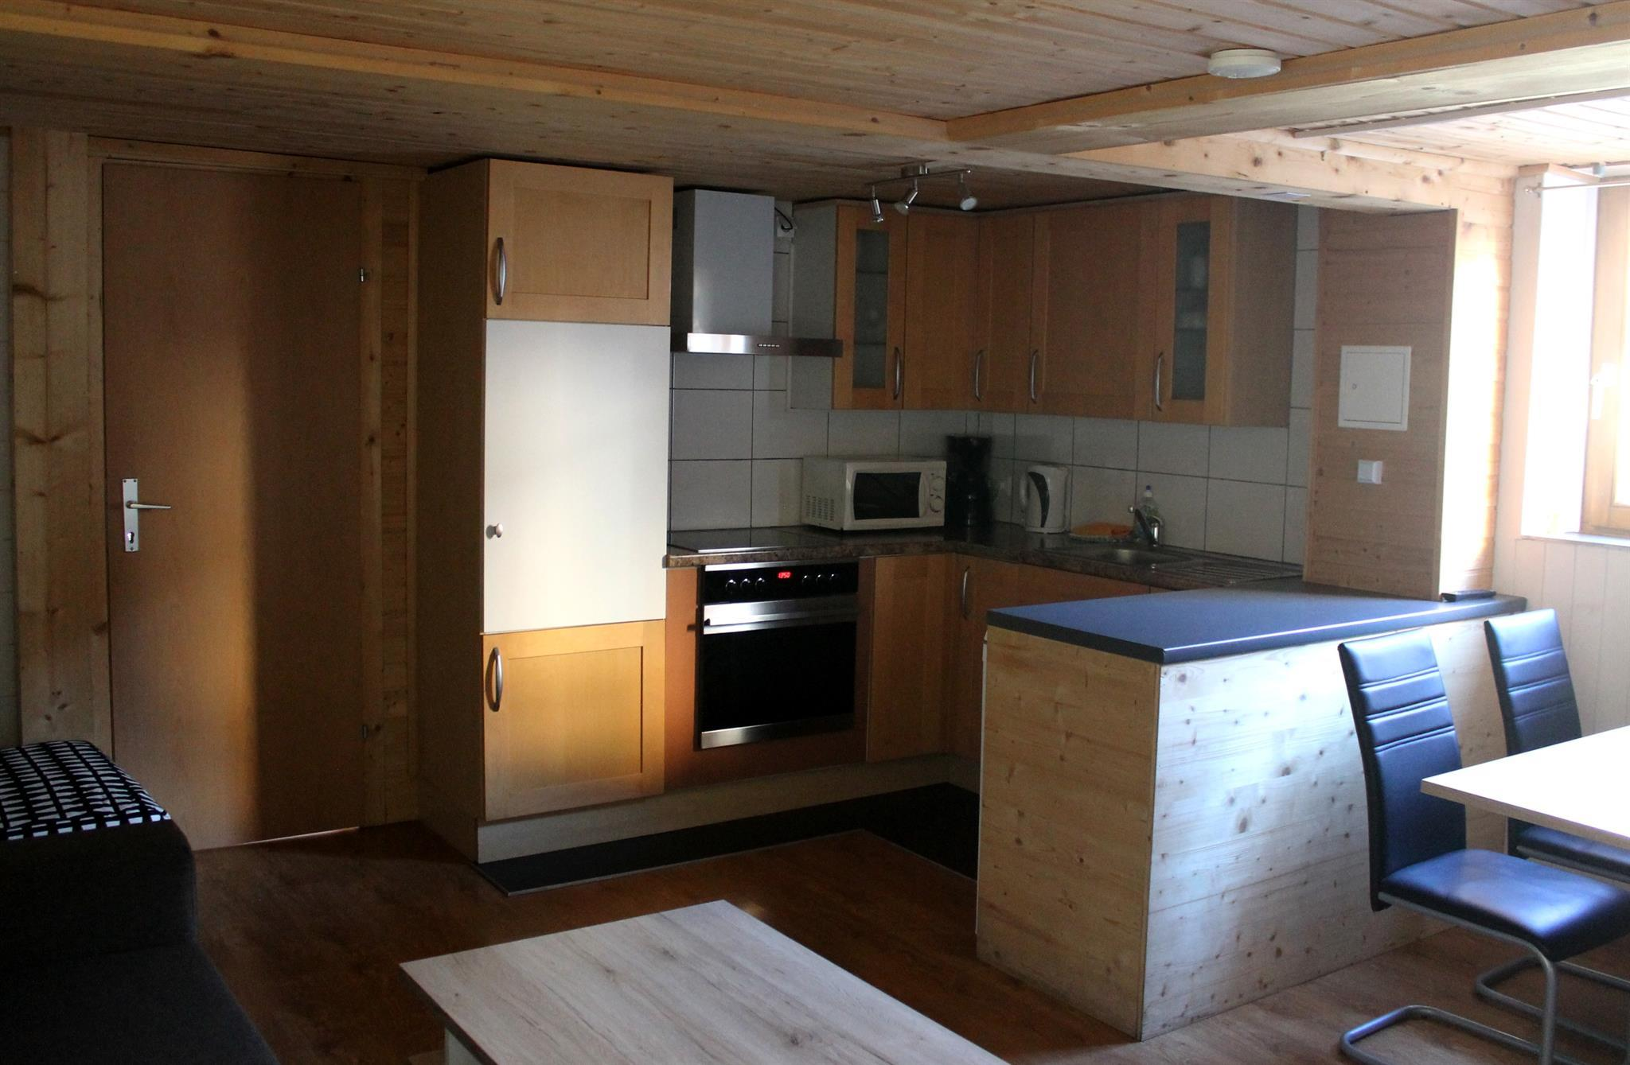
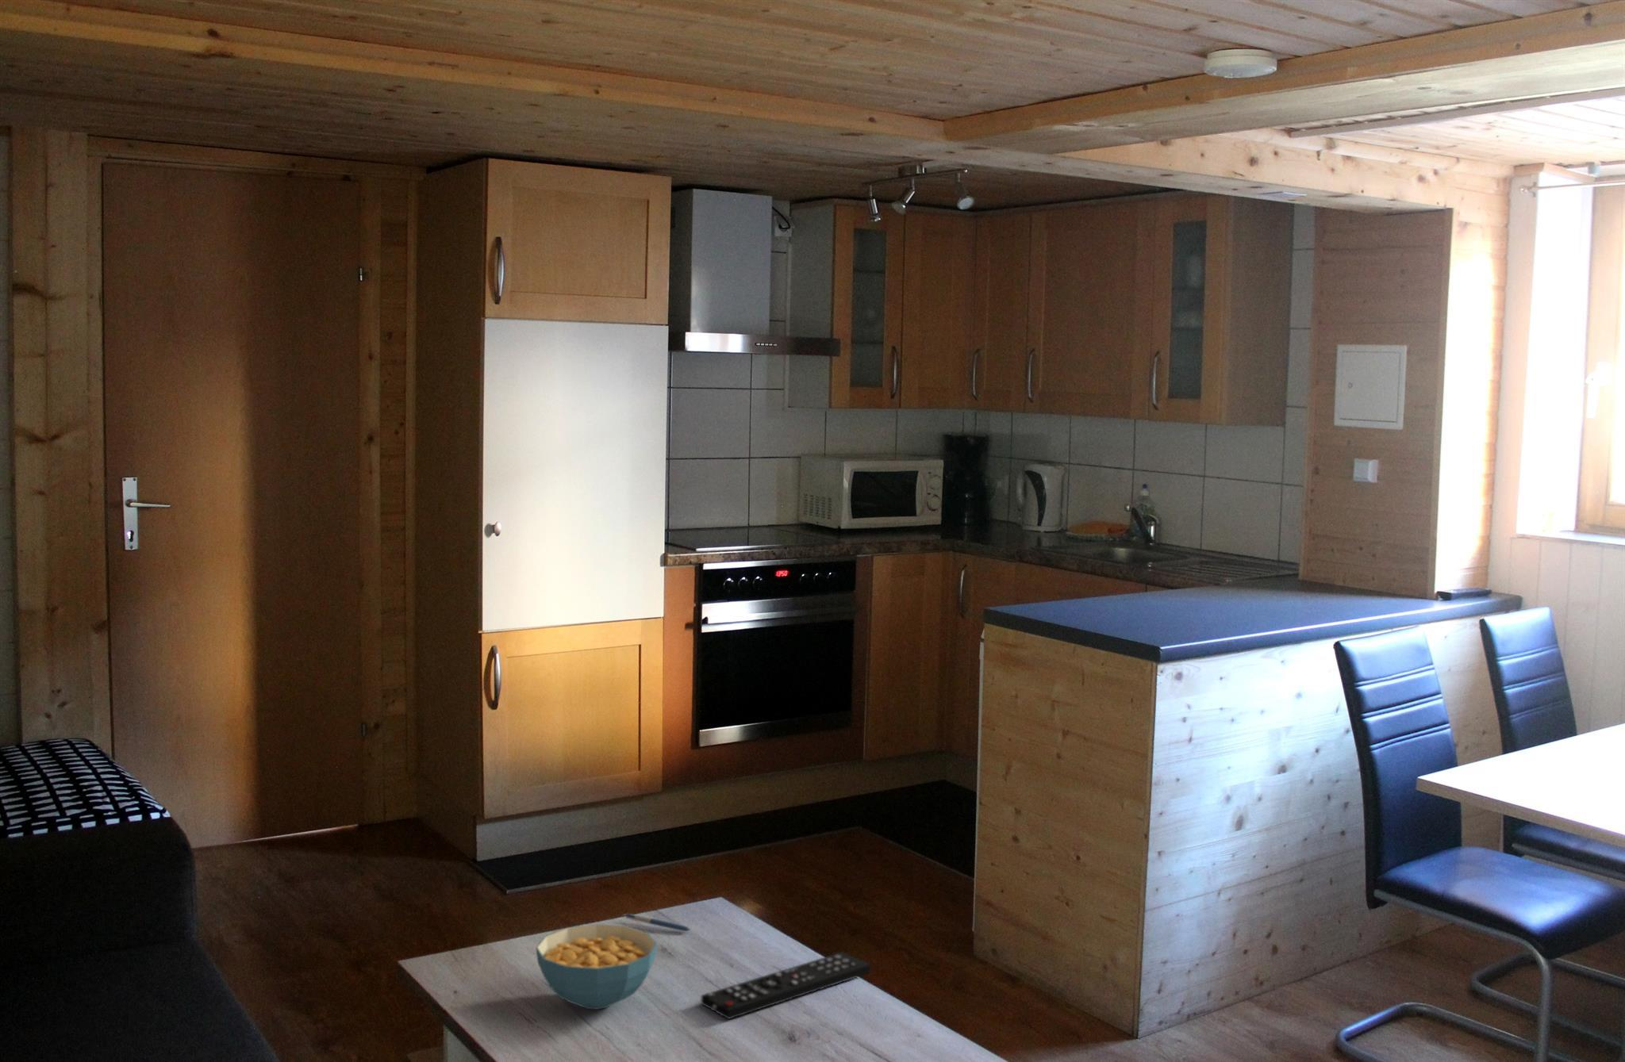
+ cereal bowl (596, 973)
+ pen (657, 922)
+ remote control (787, 981)
